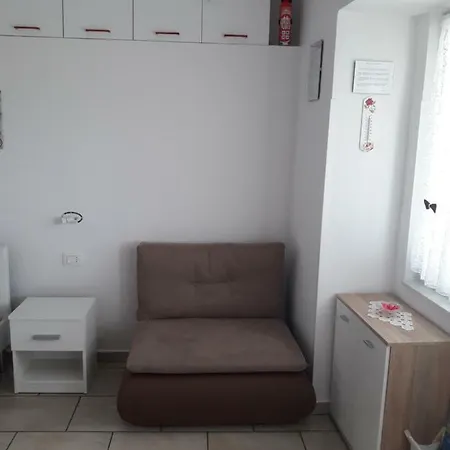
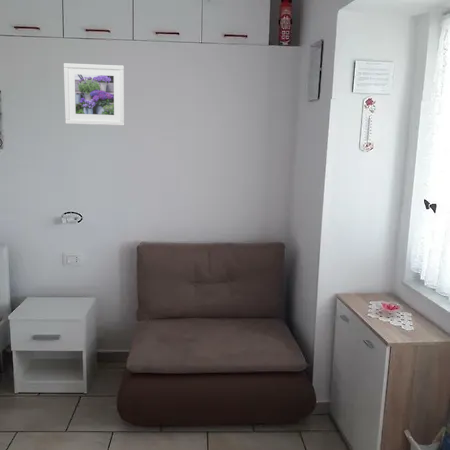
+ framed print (94, 94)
